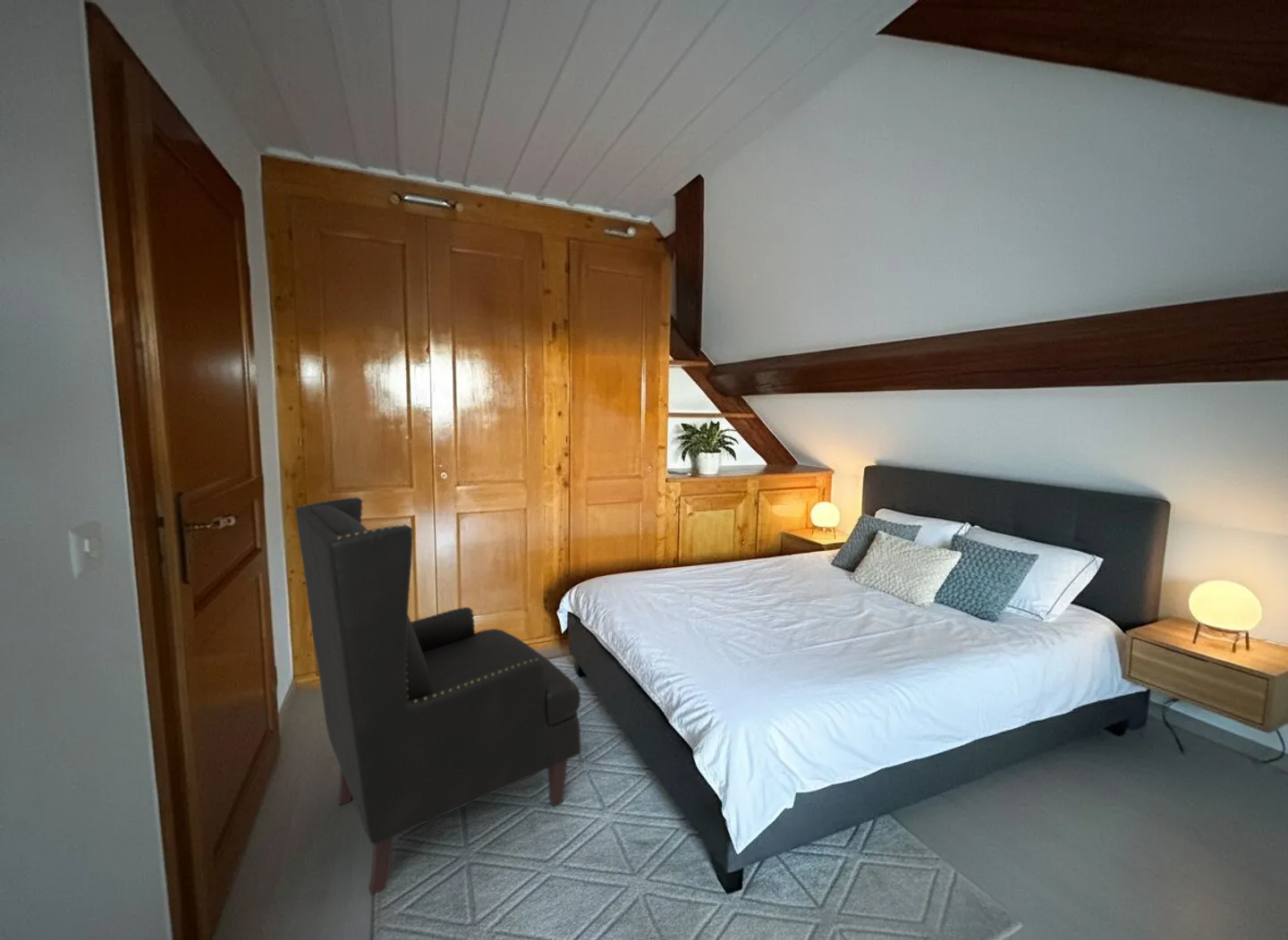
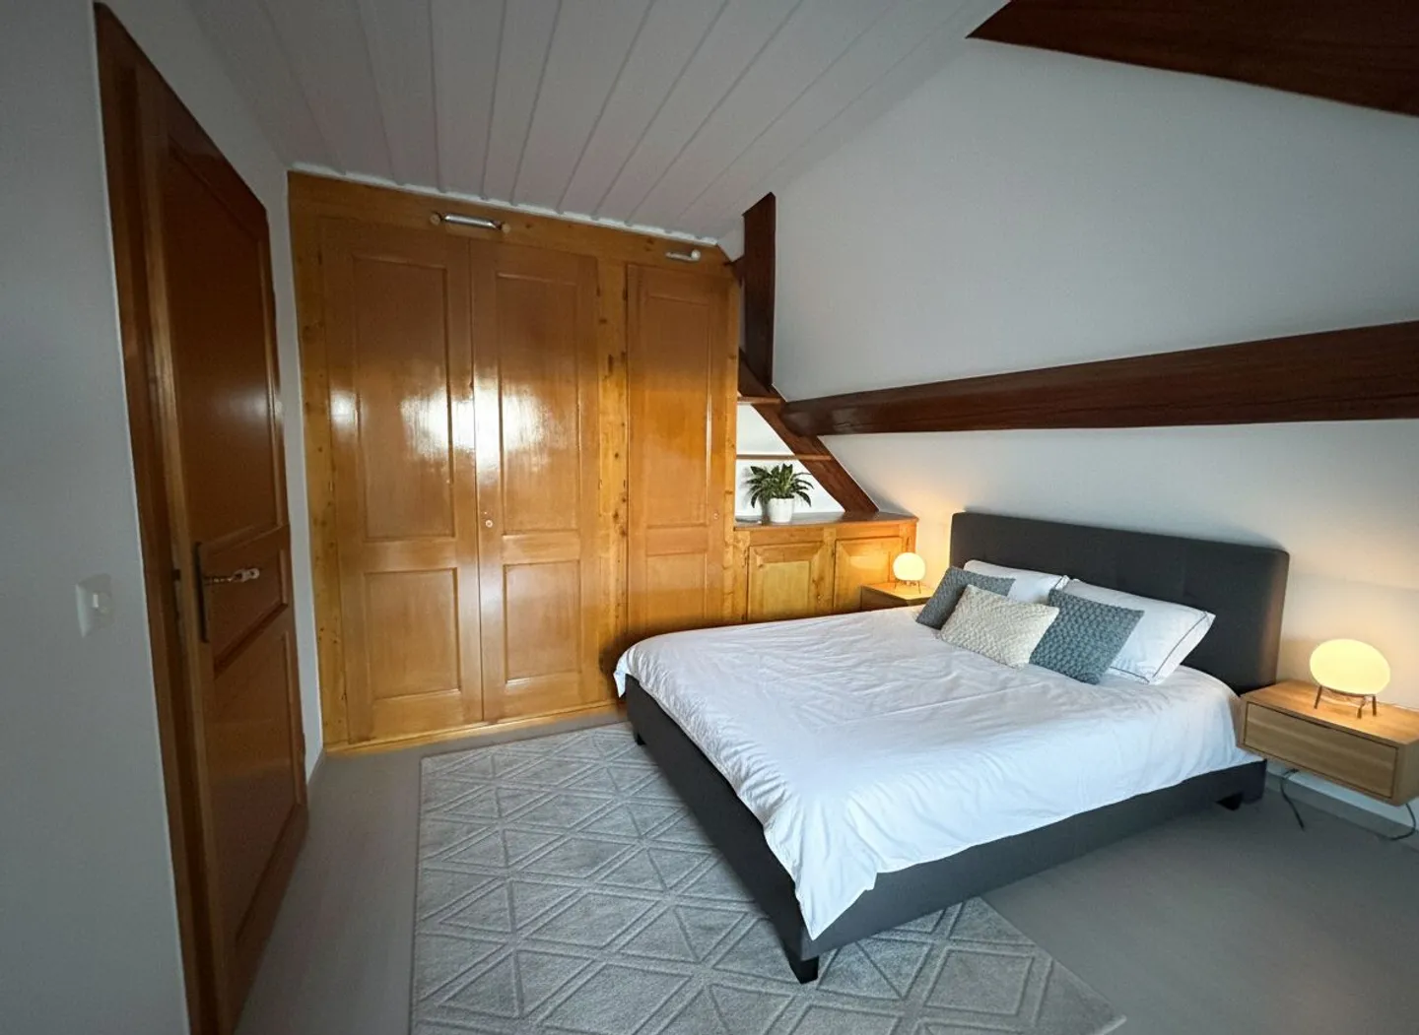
- chair (442, 657)
